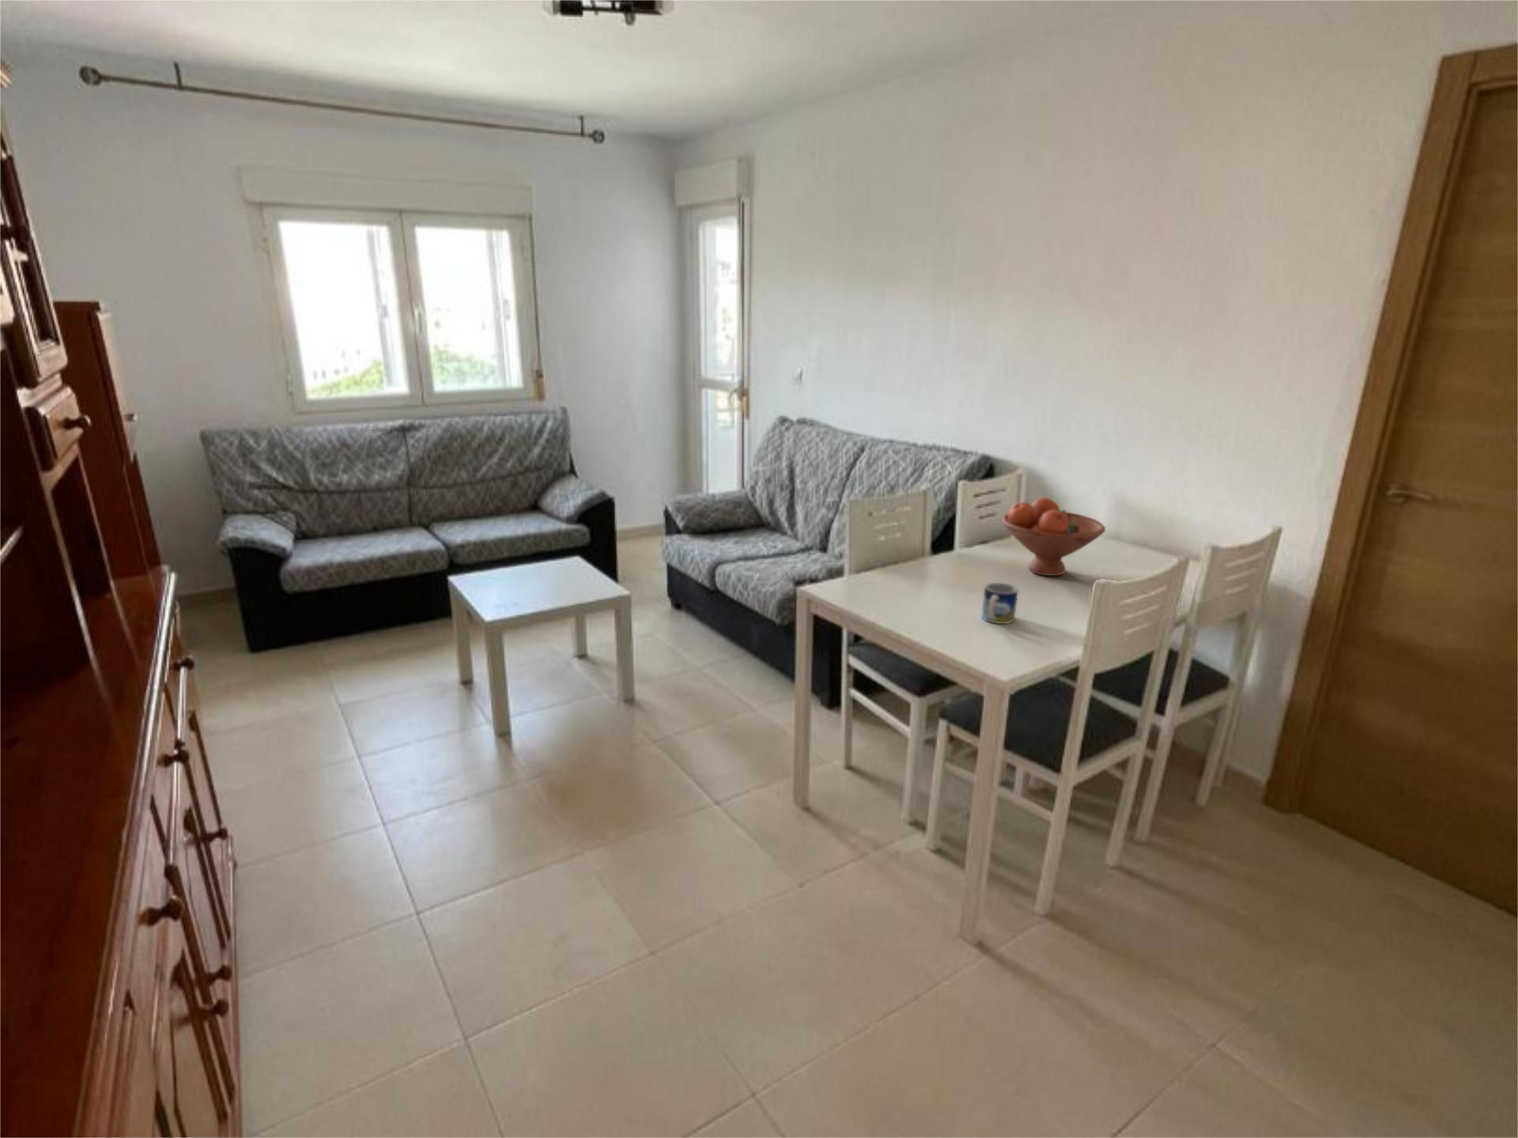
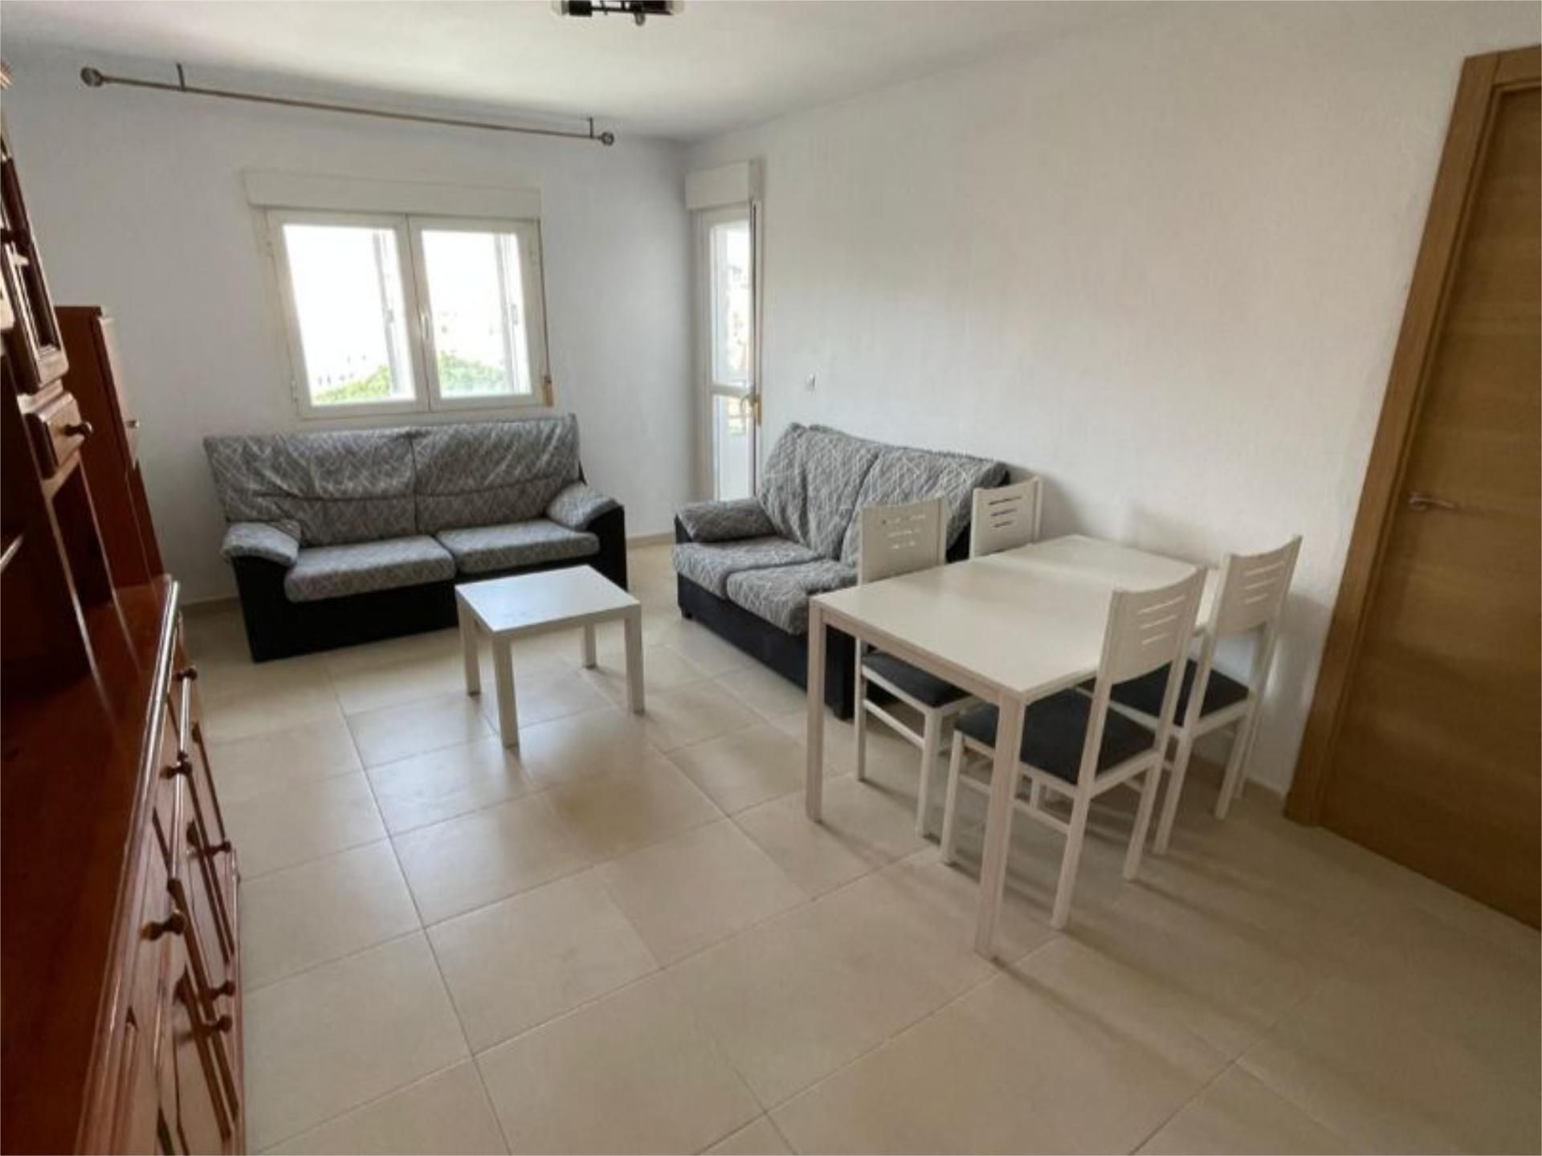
- mug (997, 605)
- fruit bowl (1051, 537)
